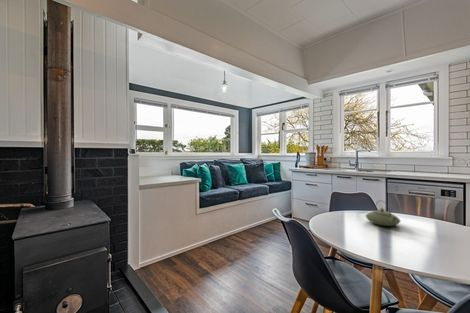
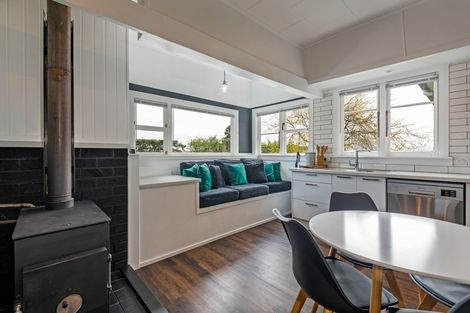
- teapot (383, 212)
